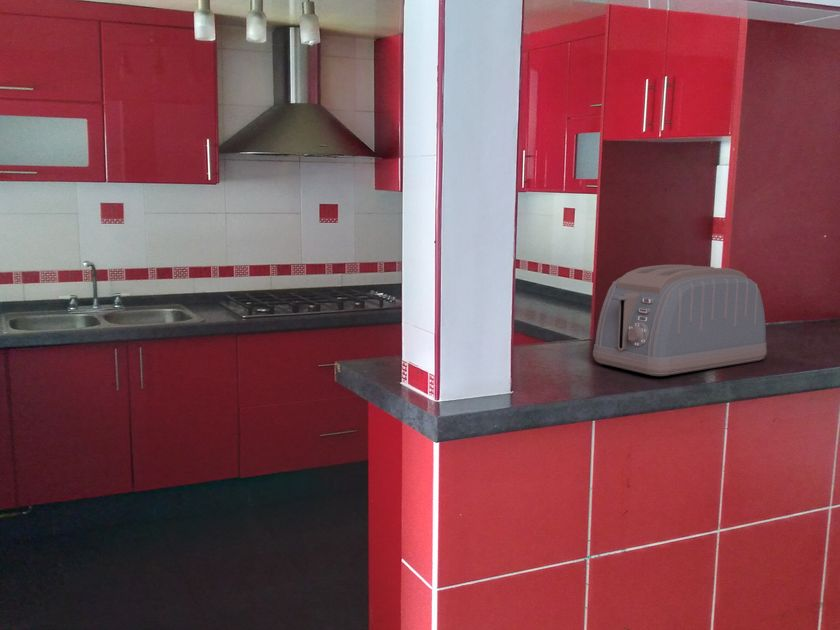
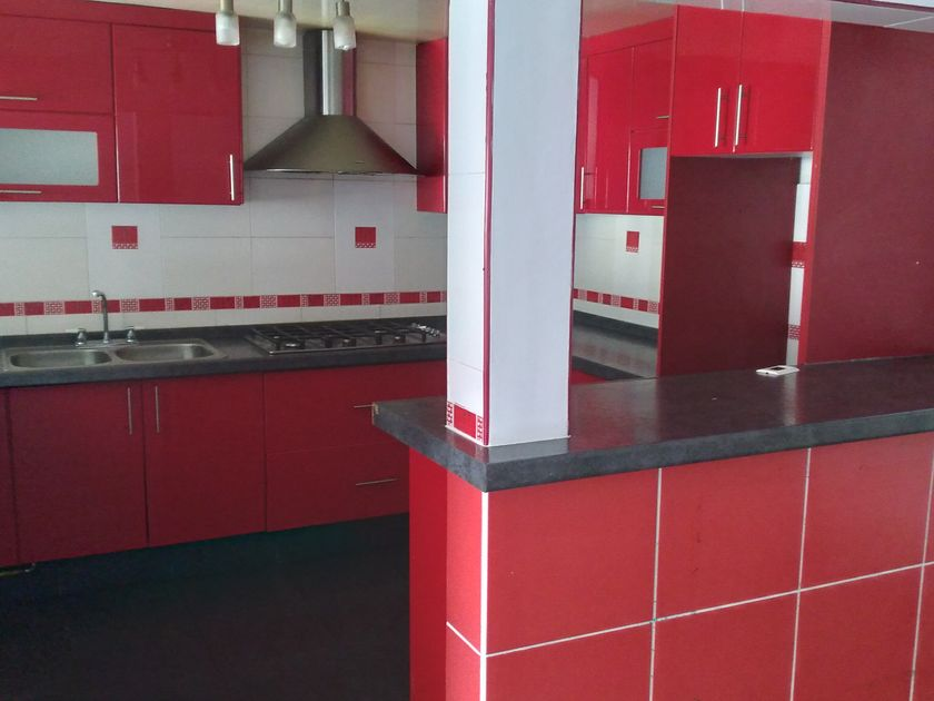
- toaster (679, 314)
